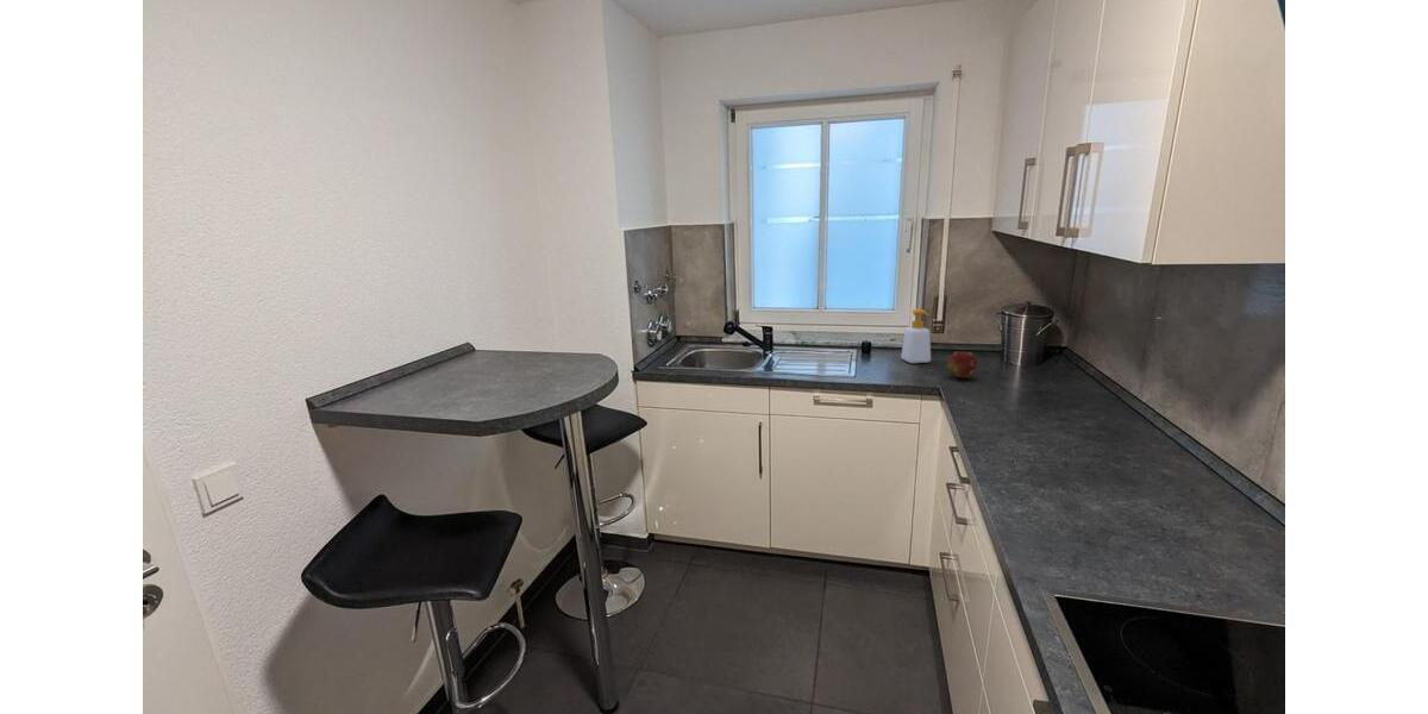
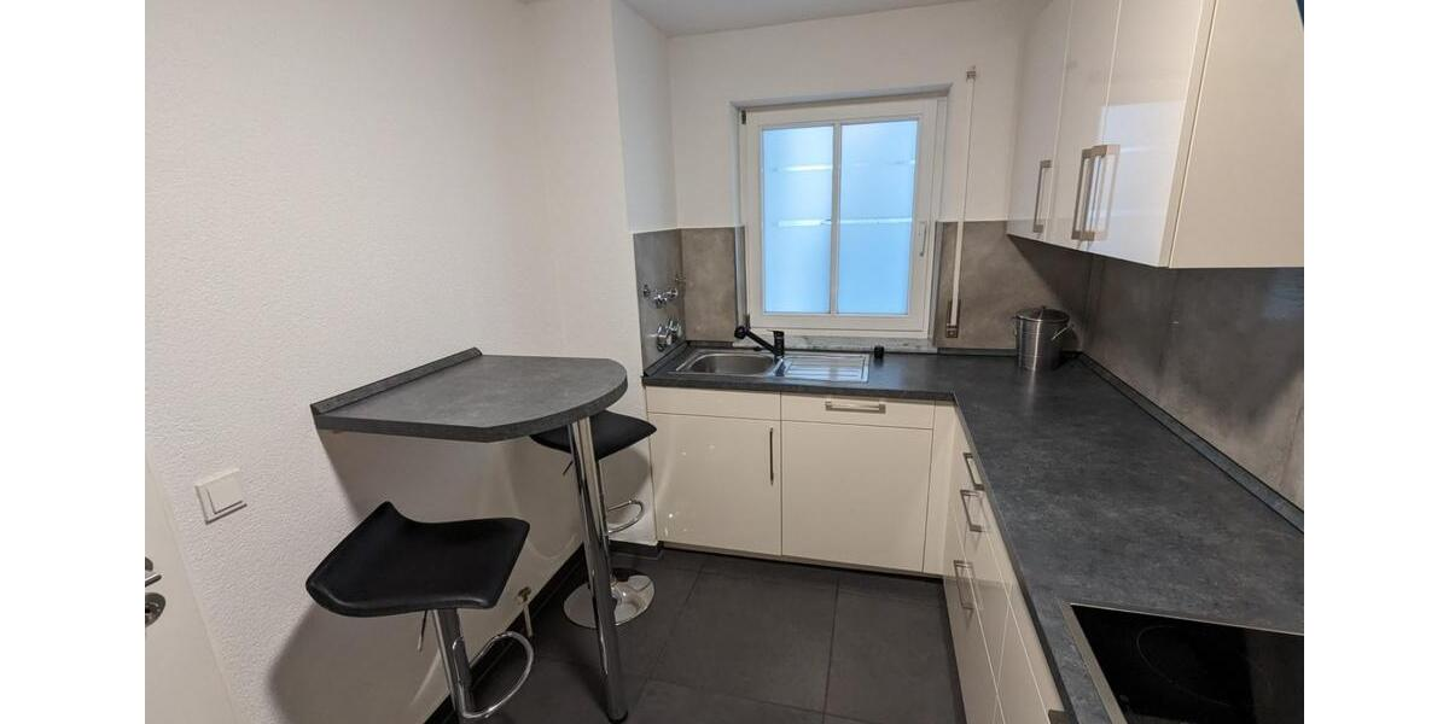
- soap bottle (919, 336)
- fruit (960, 364)
